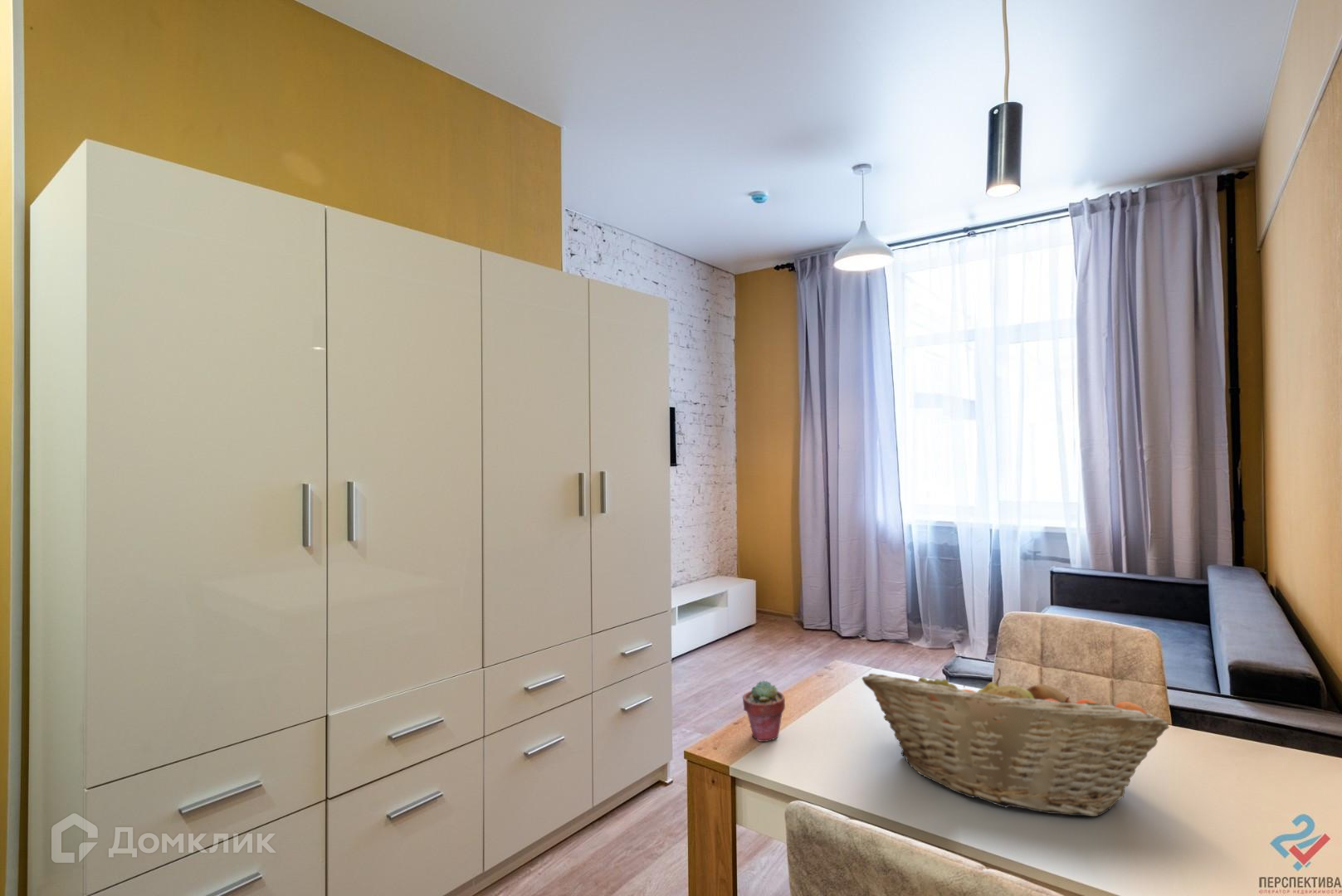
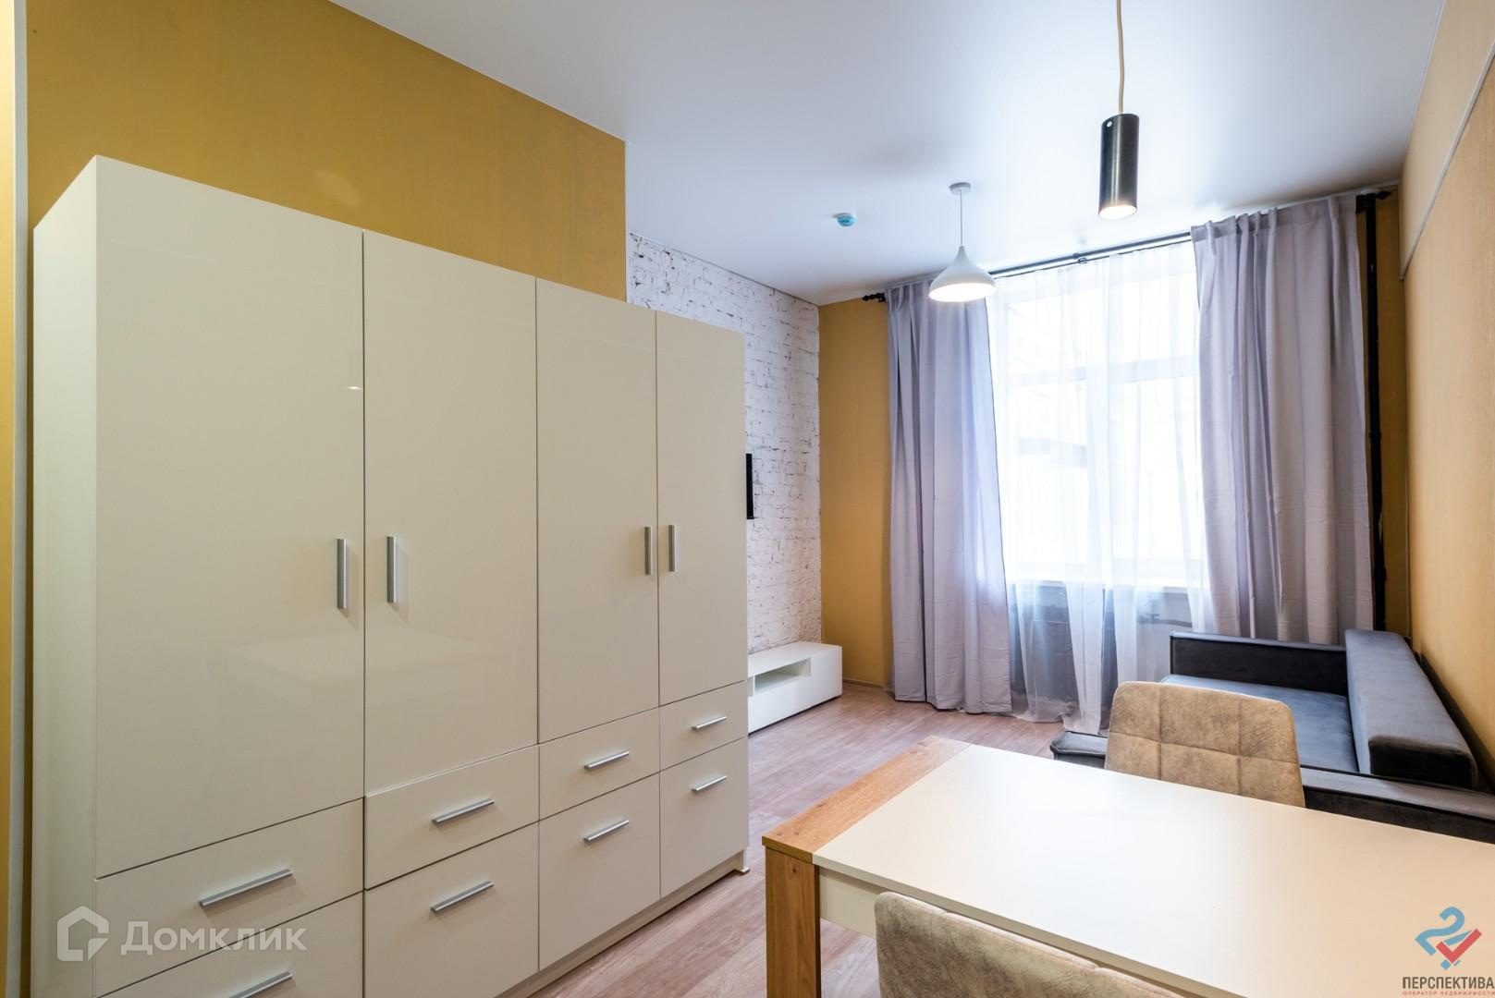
- fruit basket (1001, 721)
- potted succulent (764, 708)
